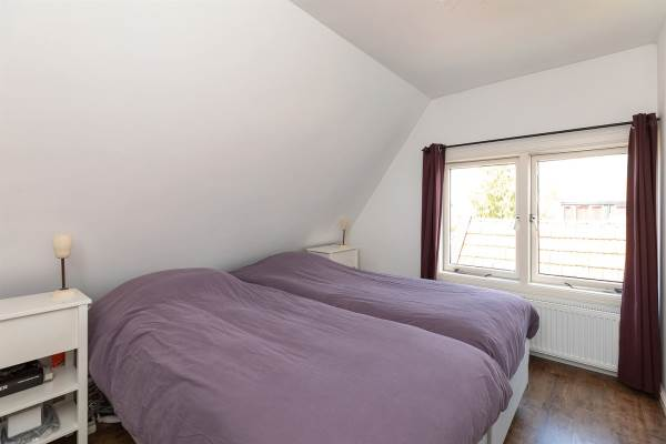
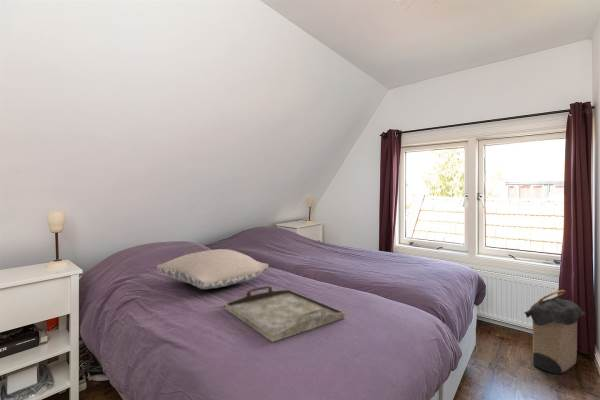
+ laundry hamper (553, 323)
+ serving tray (282, 305)
+ pillow (213, 266)
